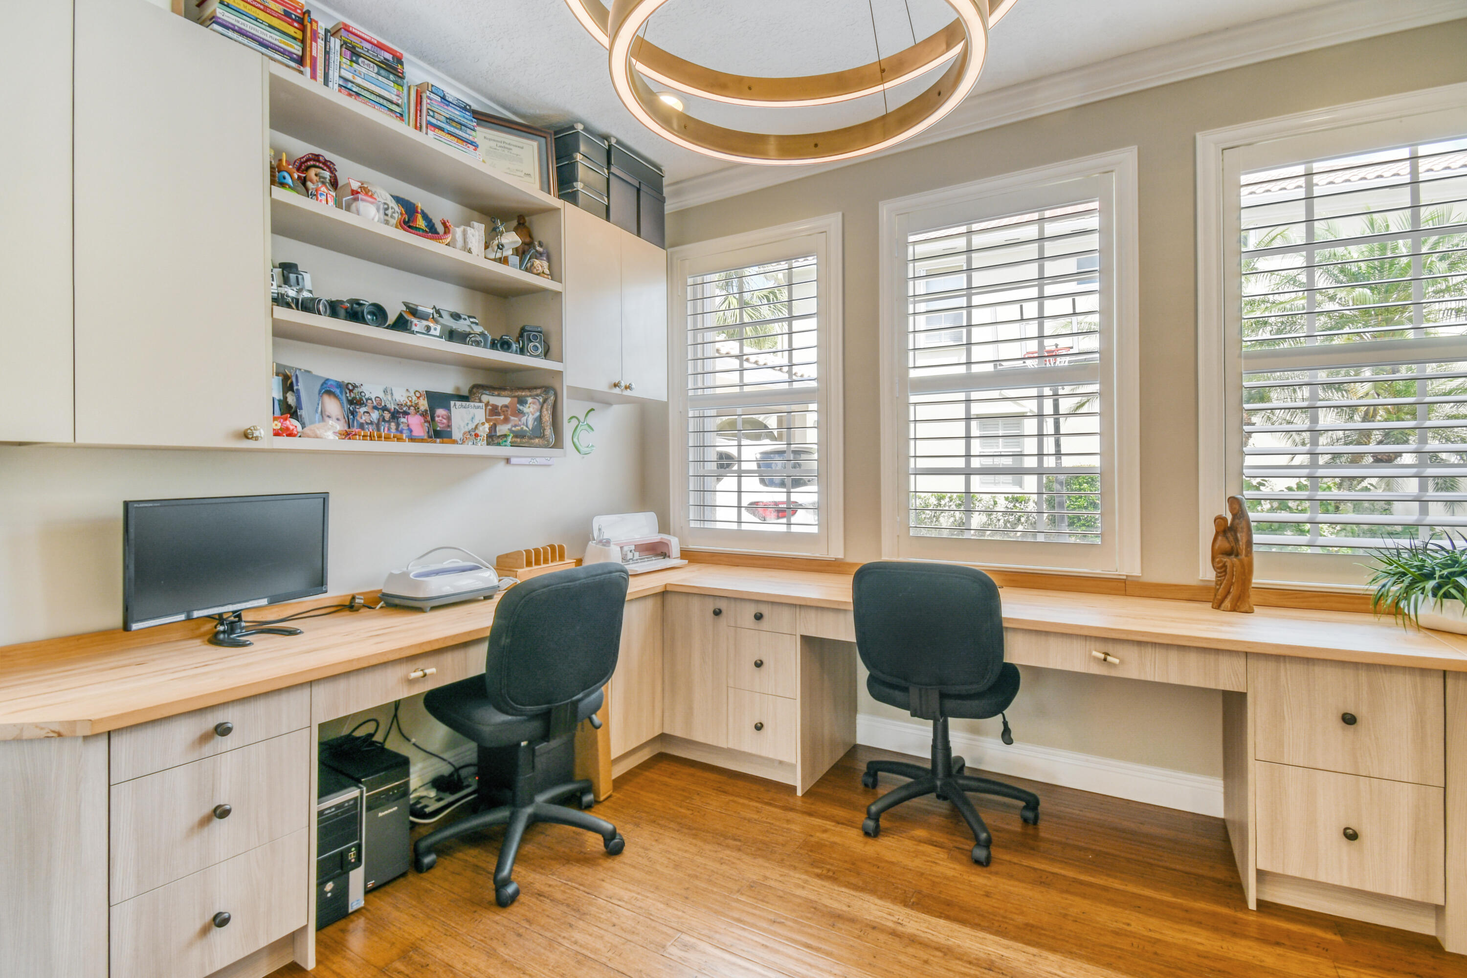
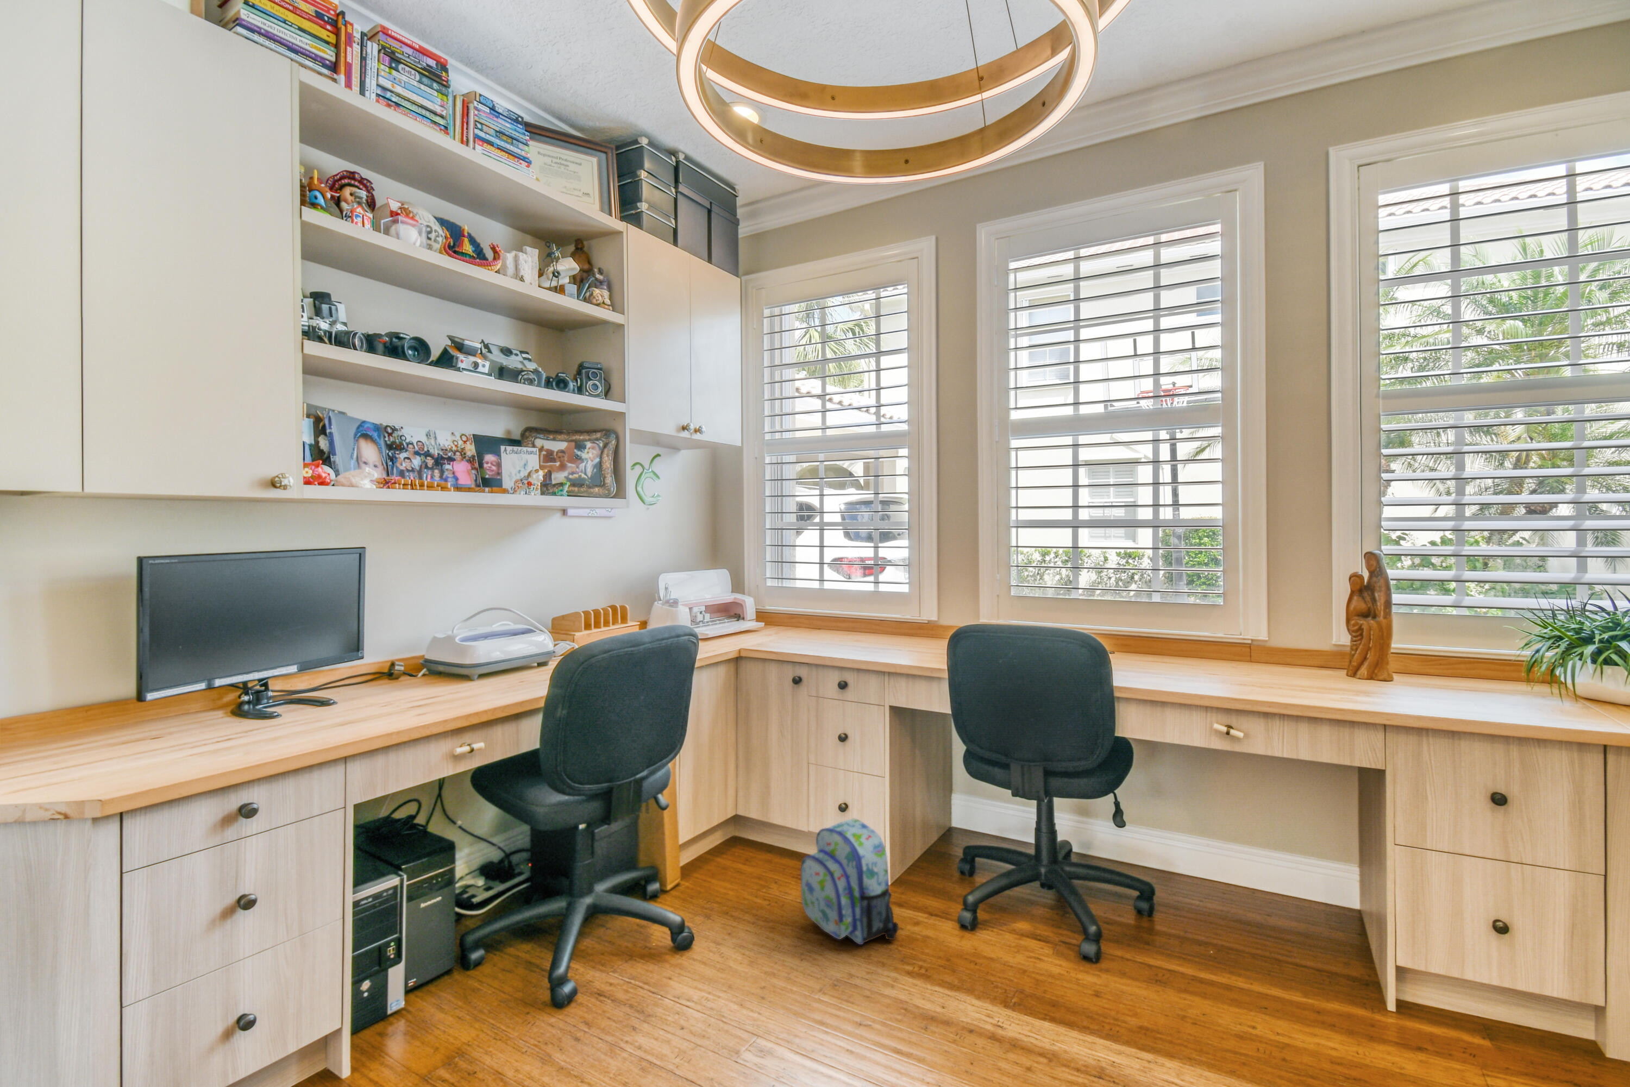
+ backpack (845, 878)
